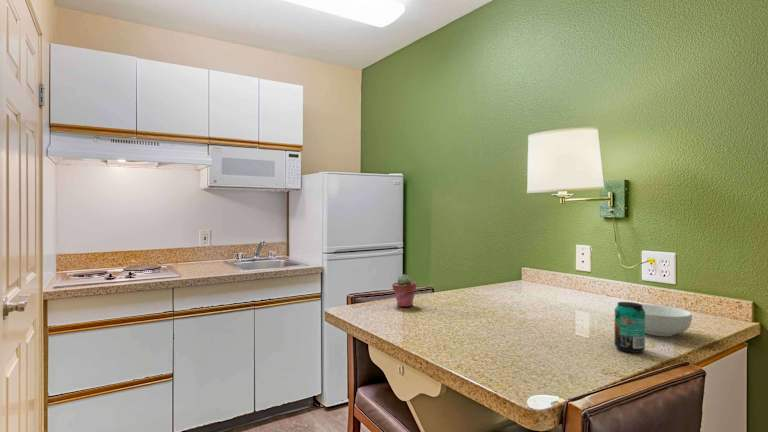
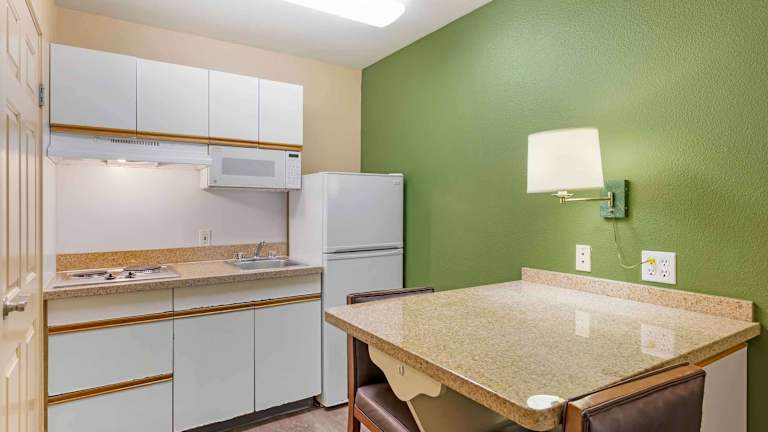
- potted succulent (404, 289)
- beverage can (629, 326)
- cereal bowl (657, 321)
